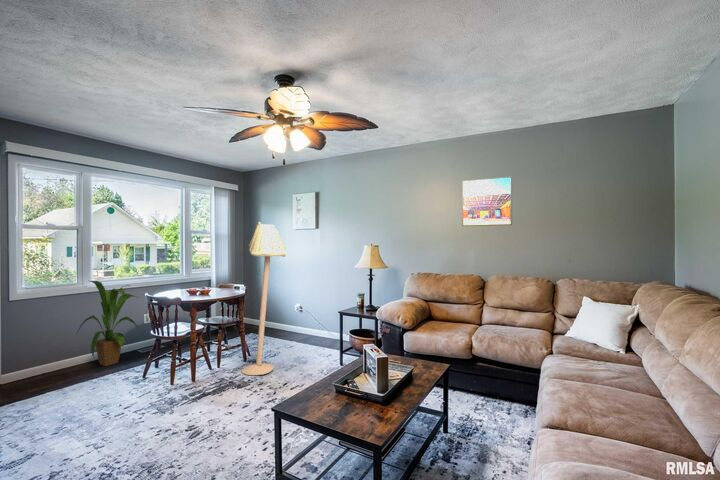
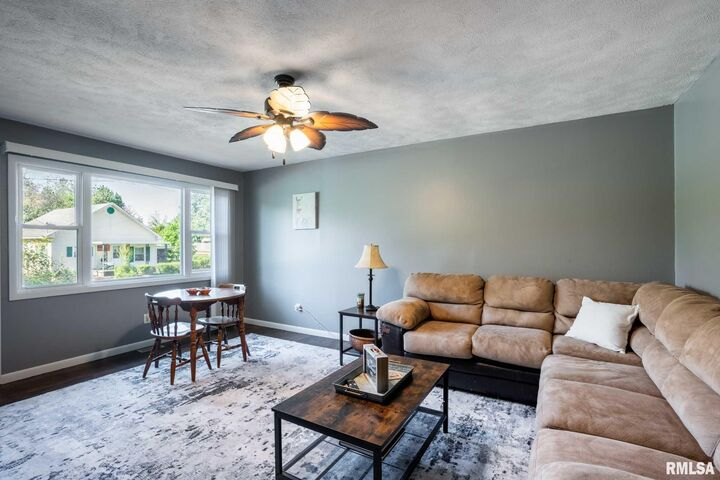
- floor lamp (265, 294)
- house plant (115, 319)
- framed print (486, 202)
